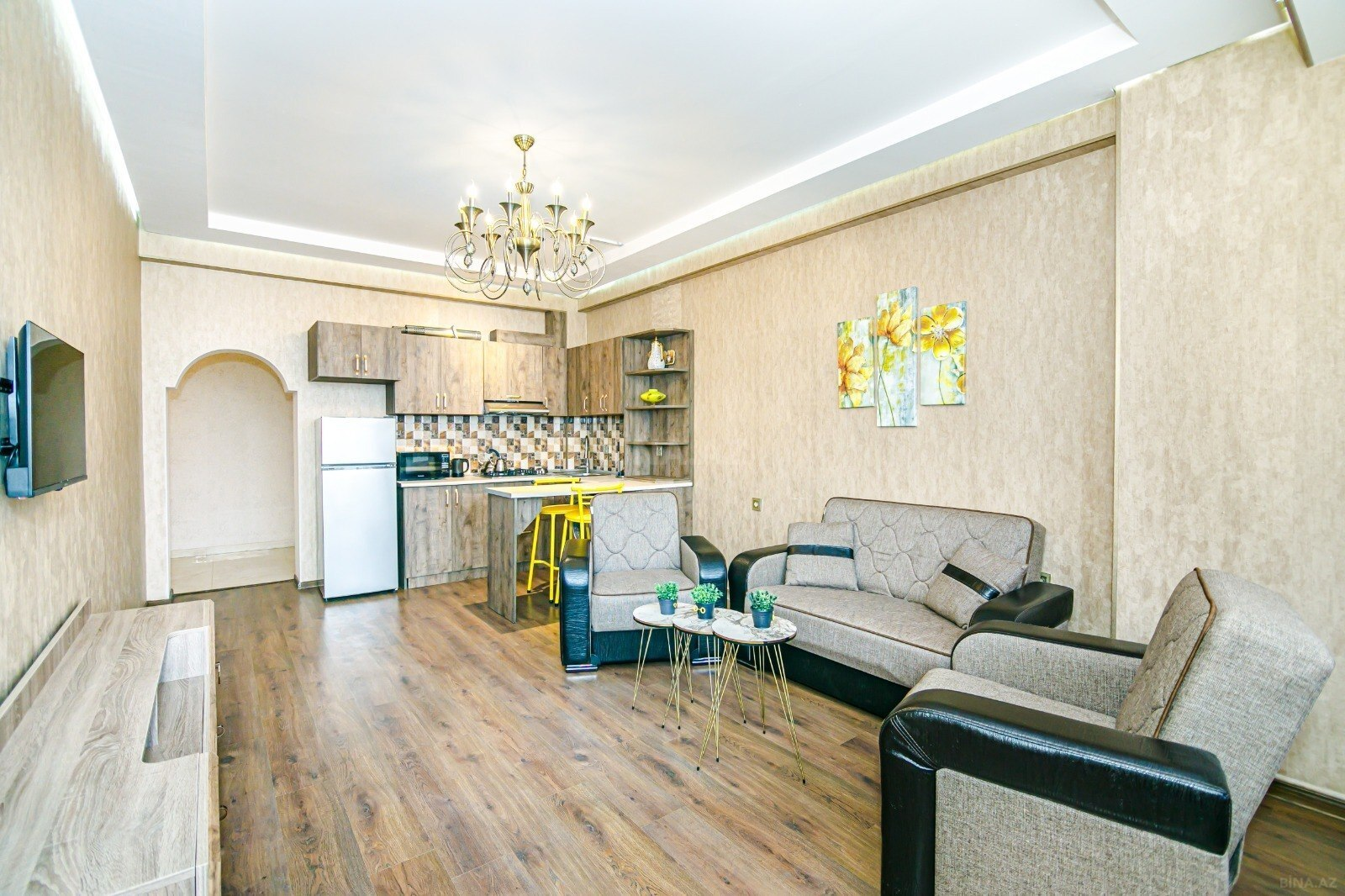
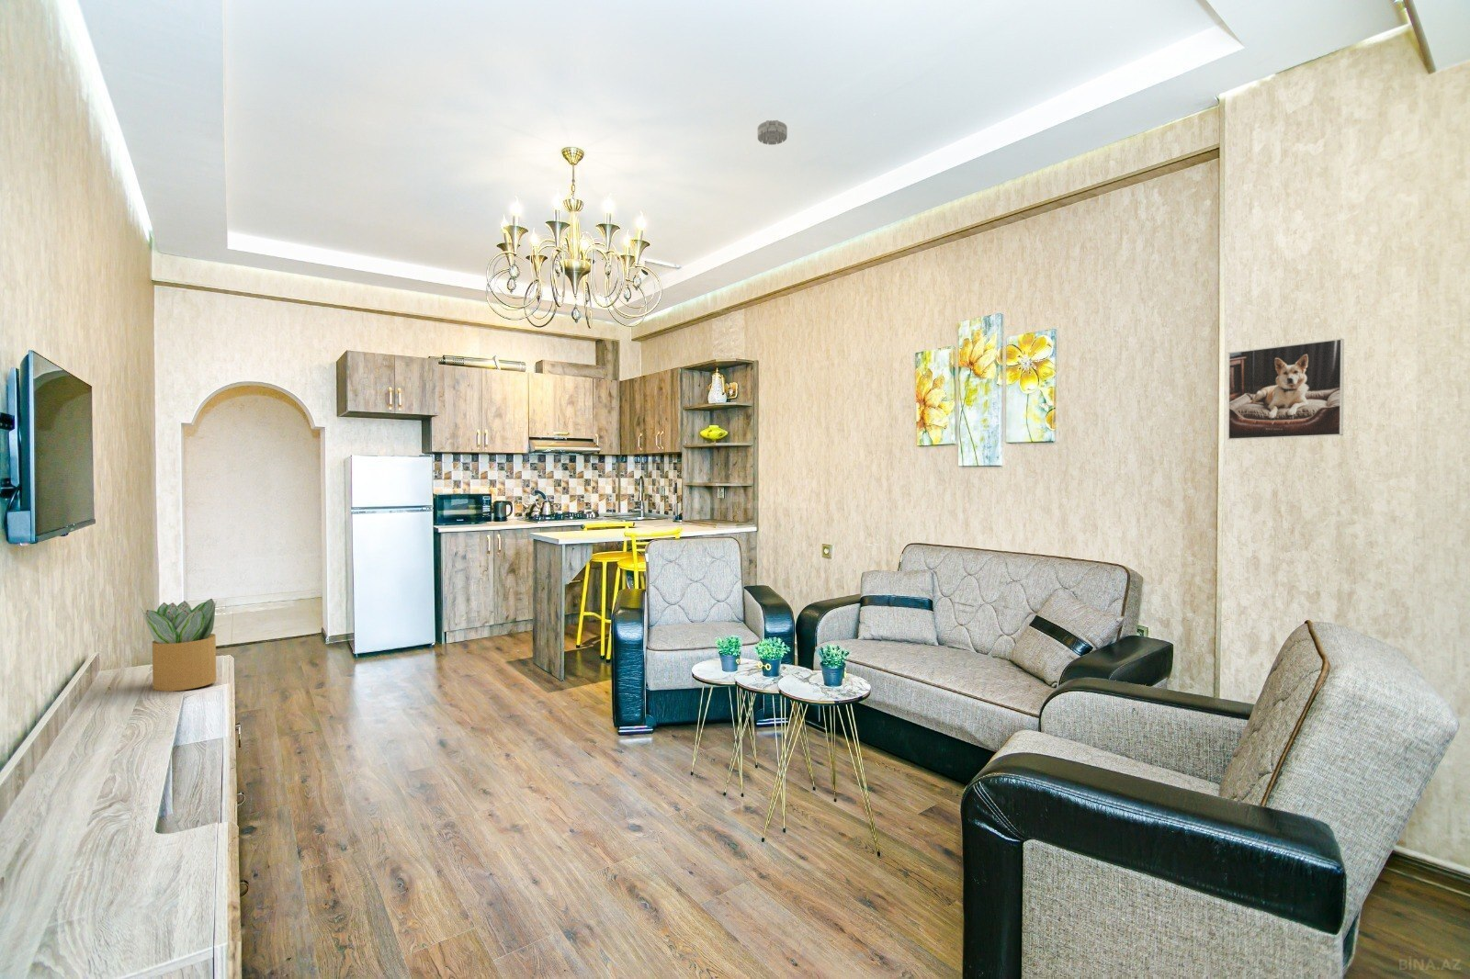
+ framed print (1283, 391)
+ smoke detector (772, 131)
+ potted plant (179, 642)
